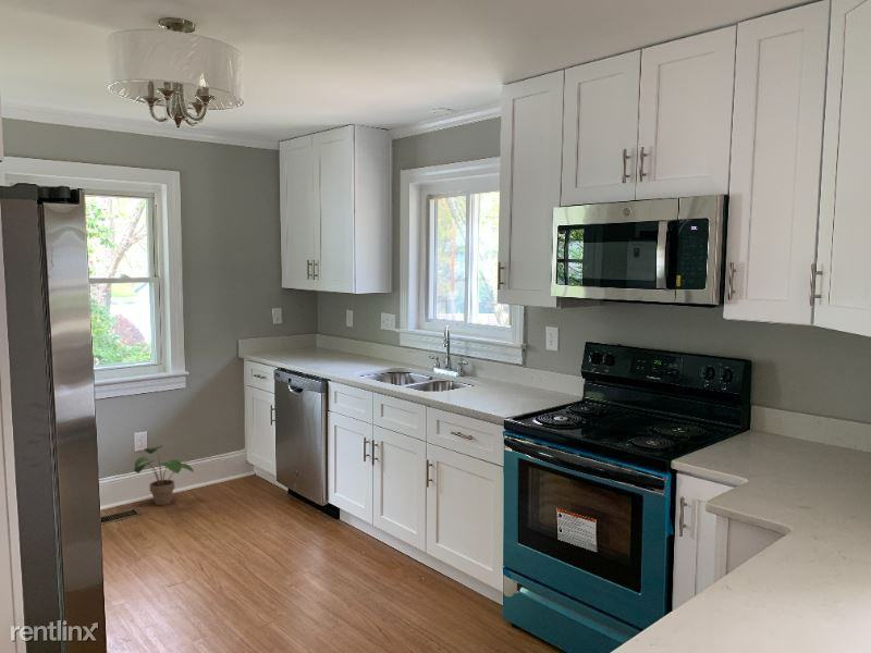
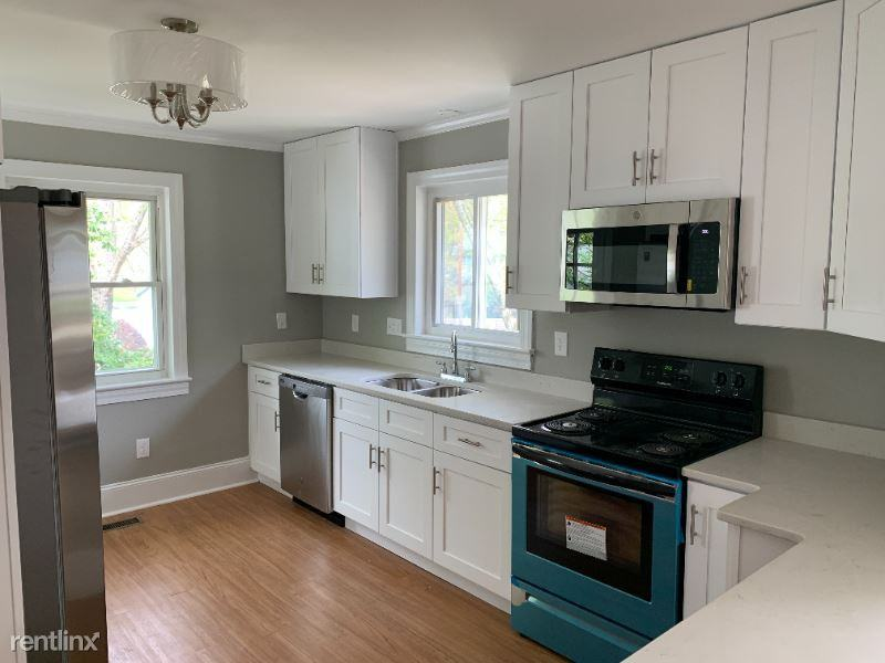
- potted plant (161, 476)
